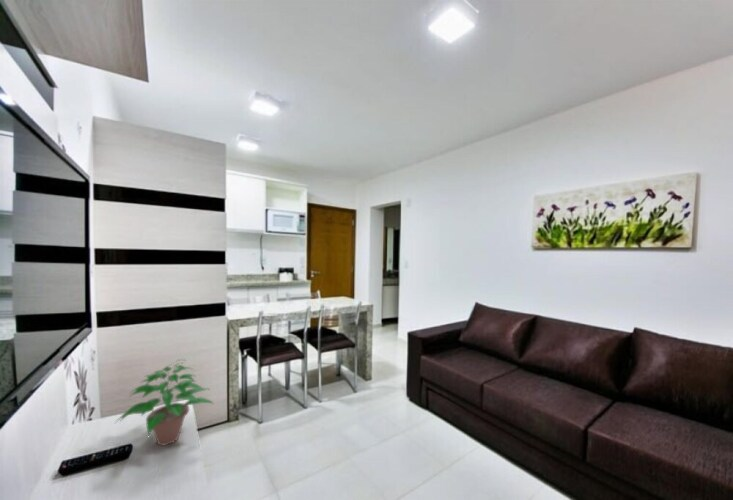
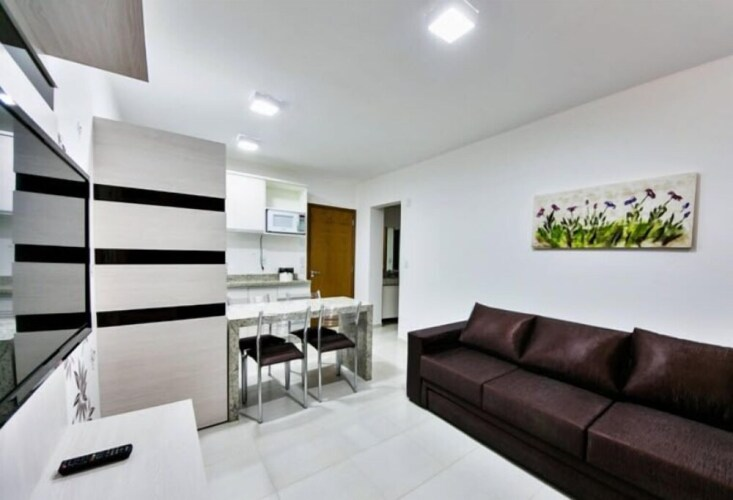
- potted plant (168, 399)
